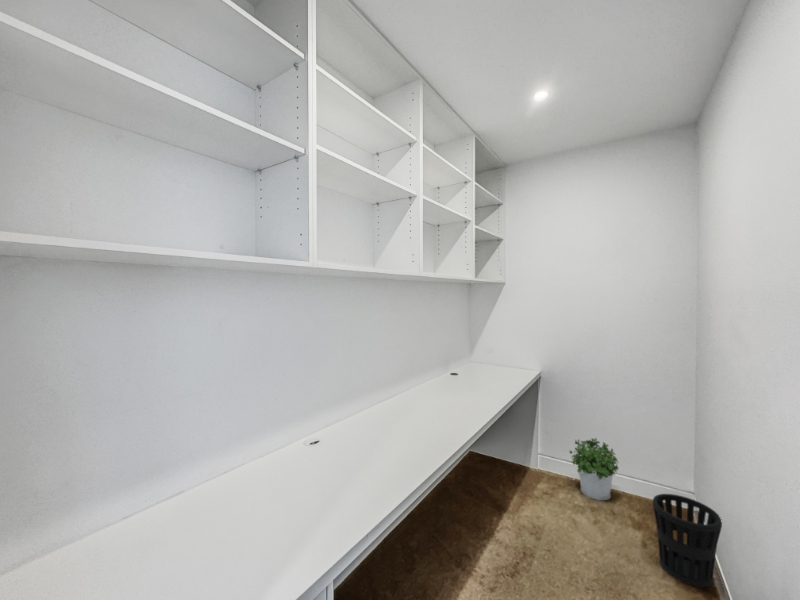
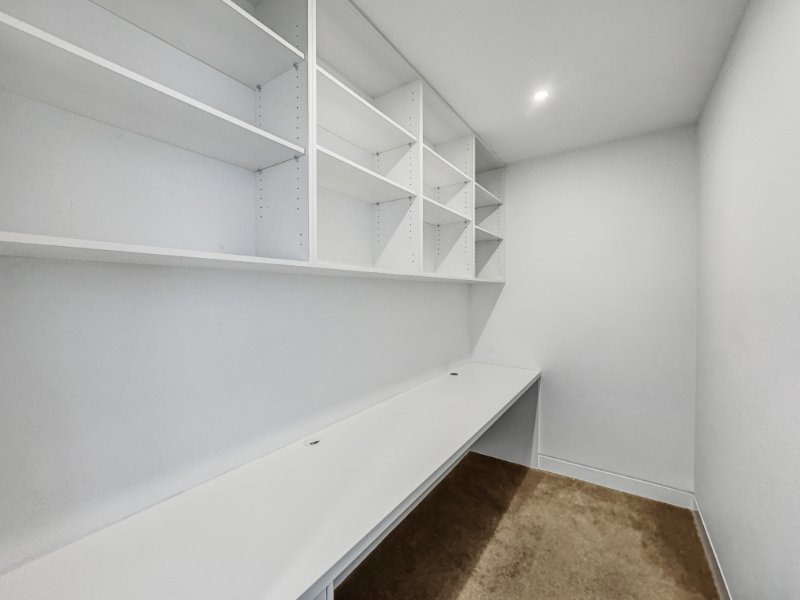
- wastebasket (683, 539)
- potted plant (592, 467)
